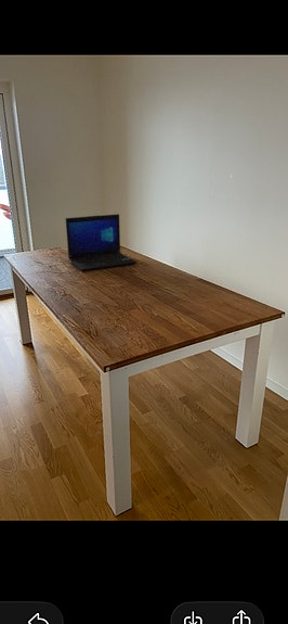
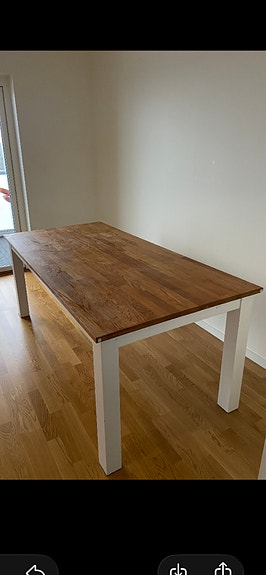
- laptop (101, 241)
